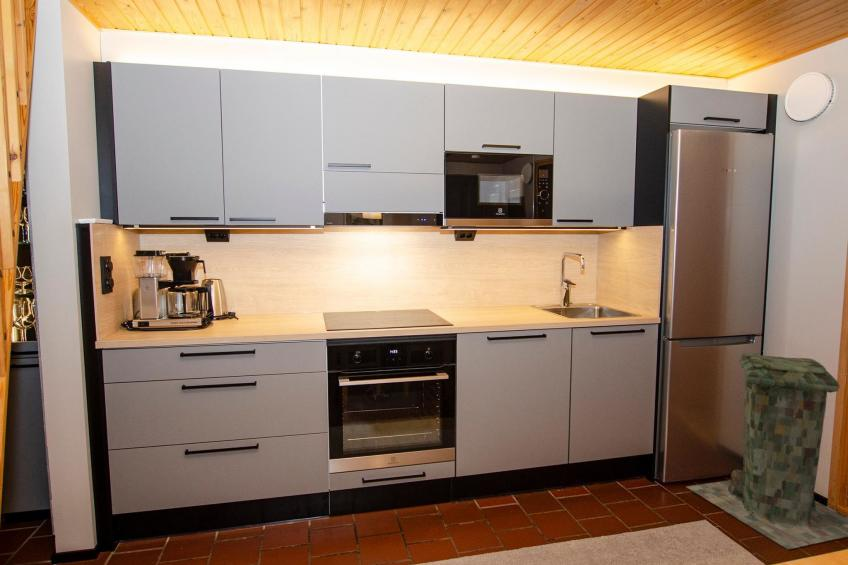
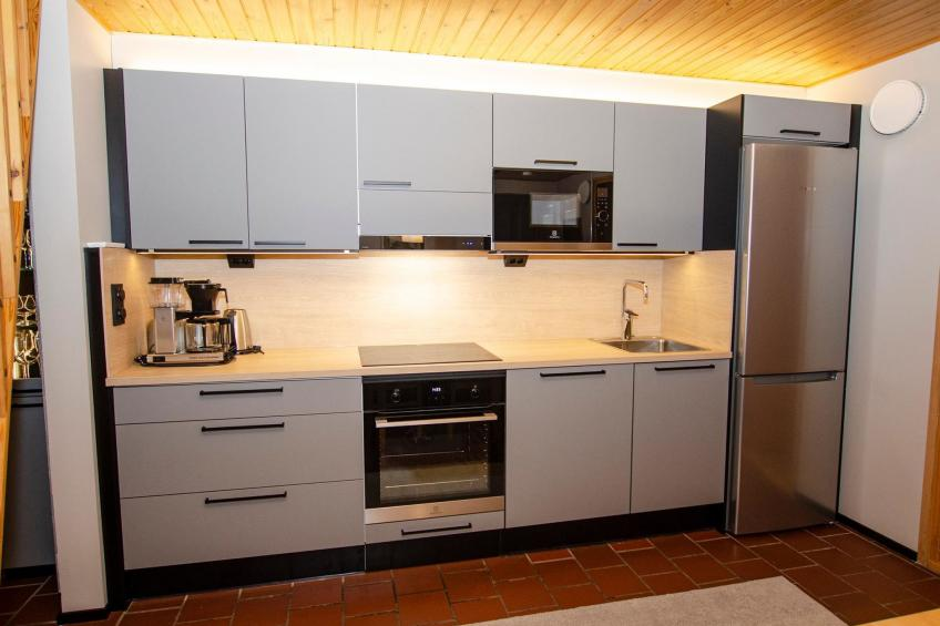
- trash can (777, 433)
